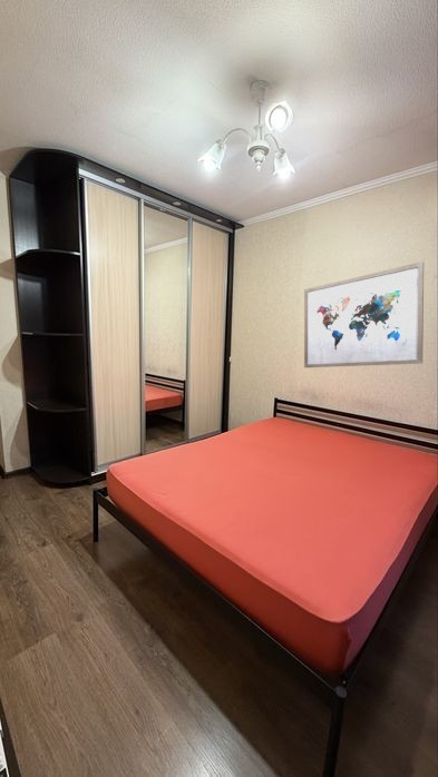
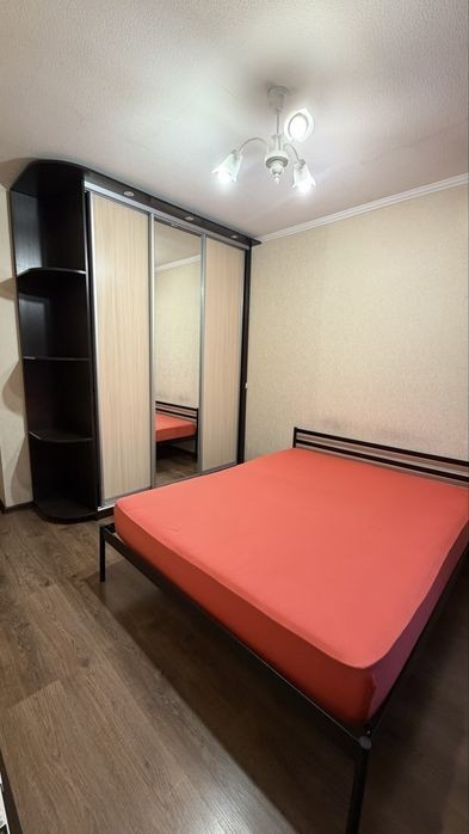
- wall art (356, 322)
